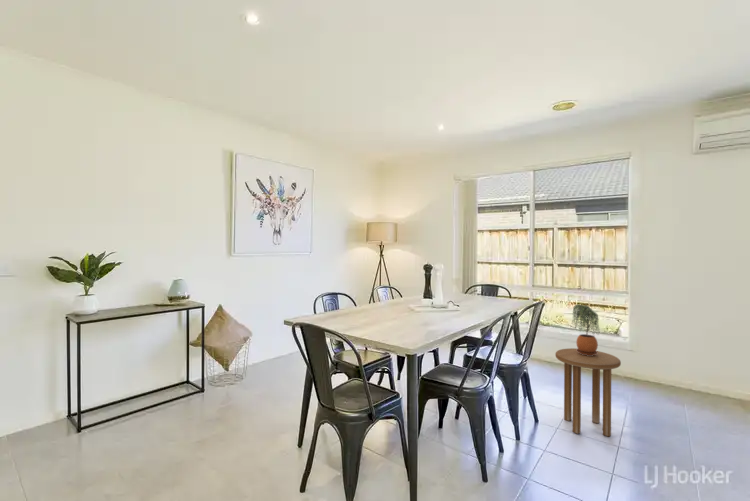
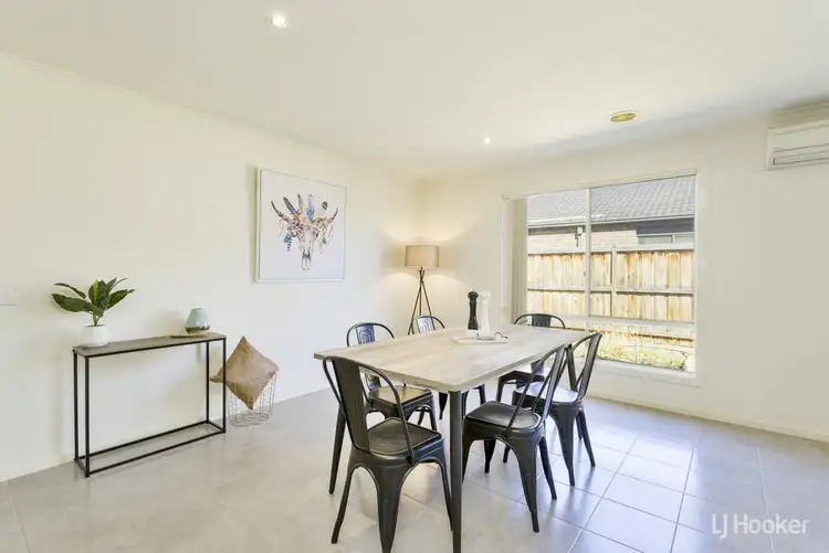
- side table (592, 391)
- potted plant (585, 329)
